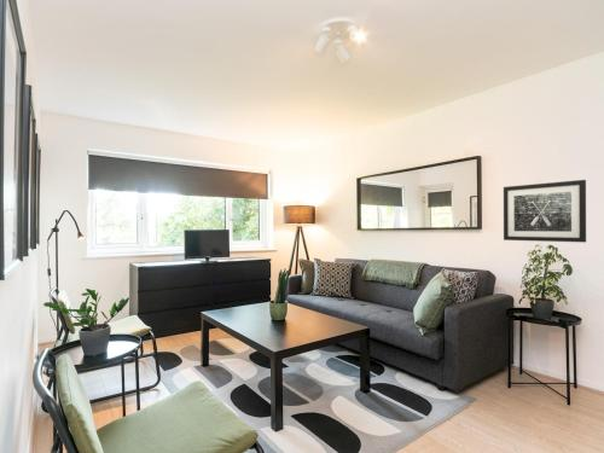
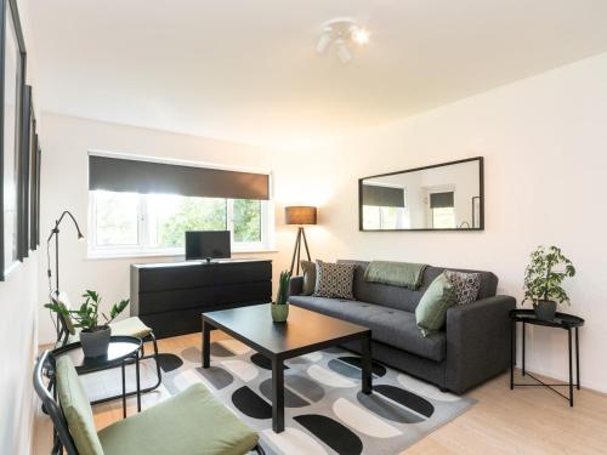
- wall art (541, 211)
